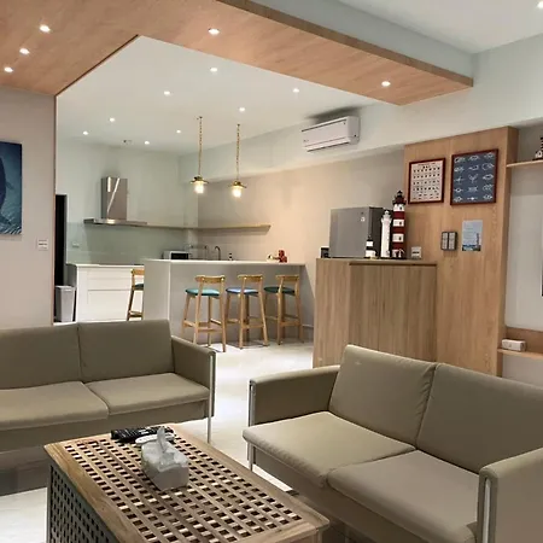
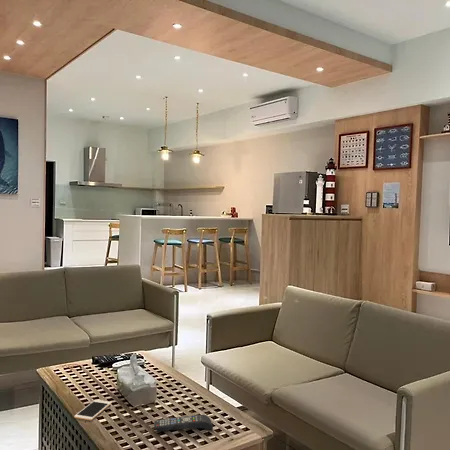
+ remote control (183, 423)
+ cell phone (93, 409)
